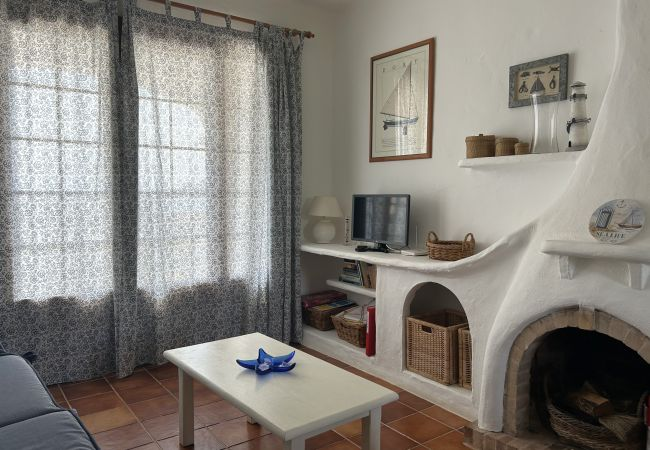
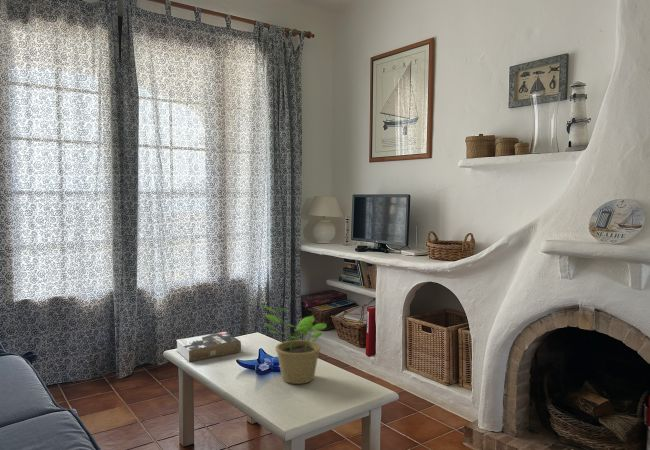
+ book (208, 345)
+ potted plant (296, 340)
